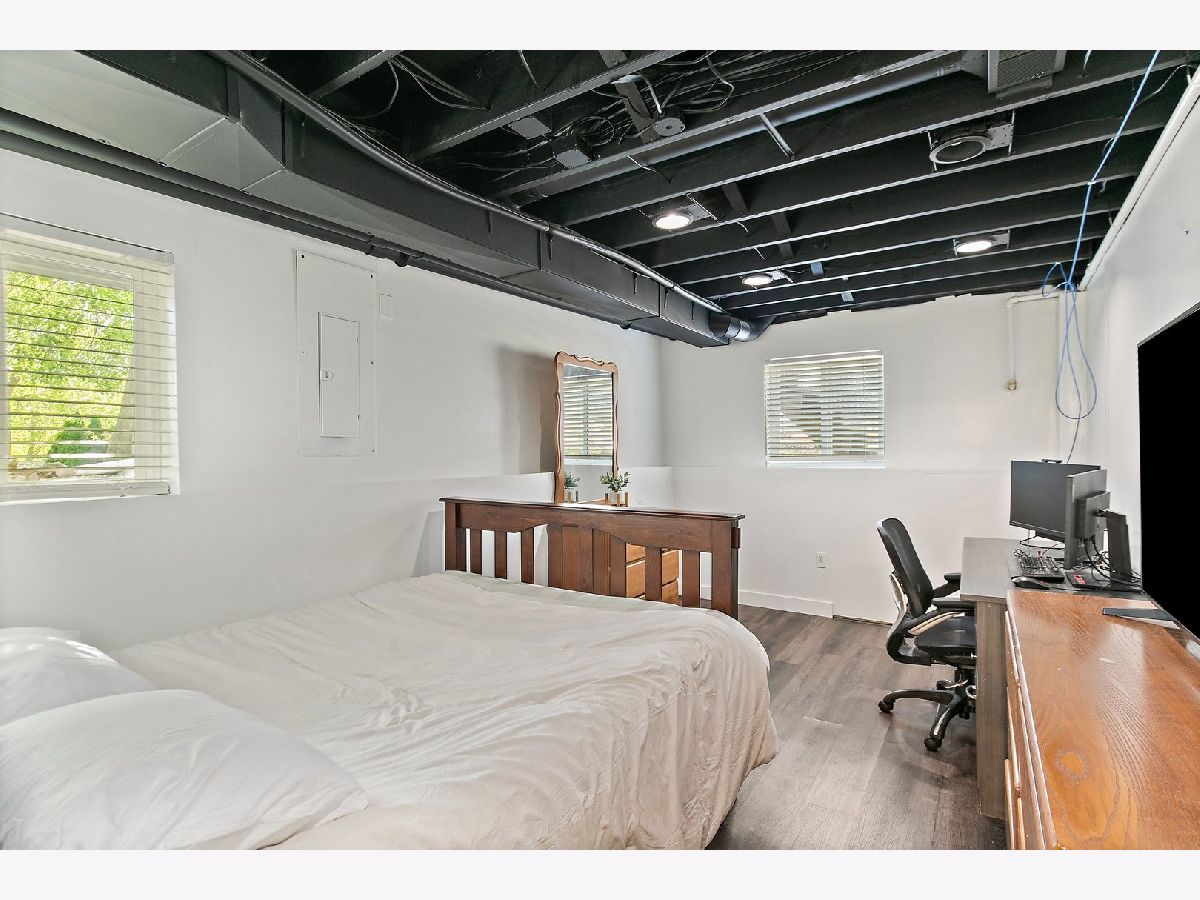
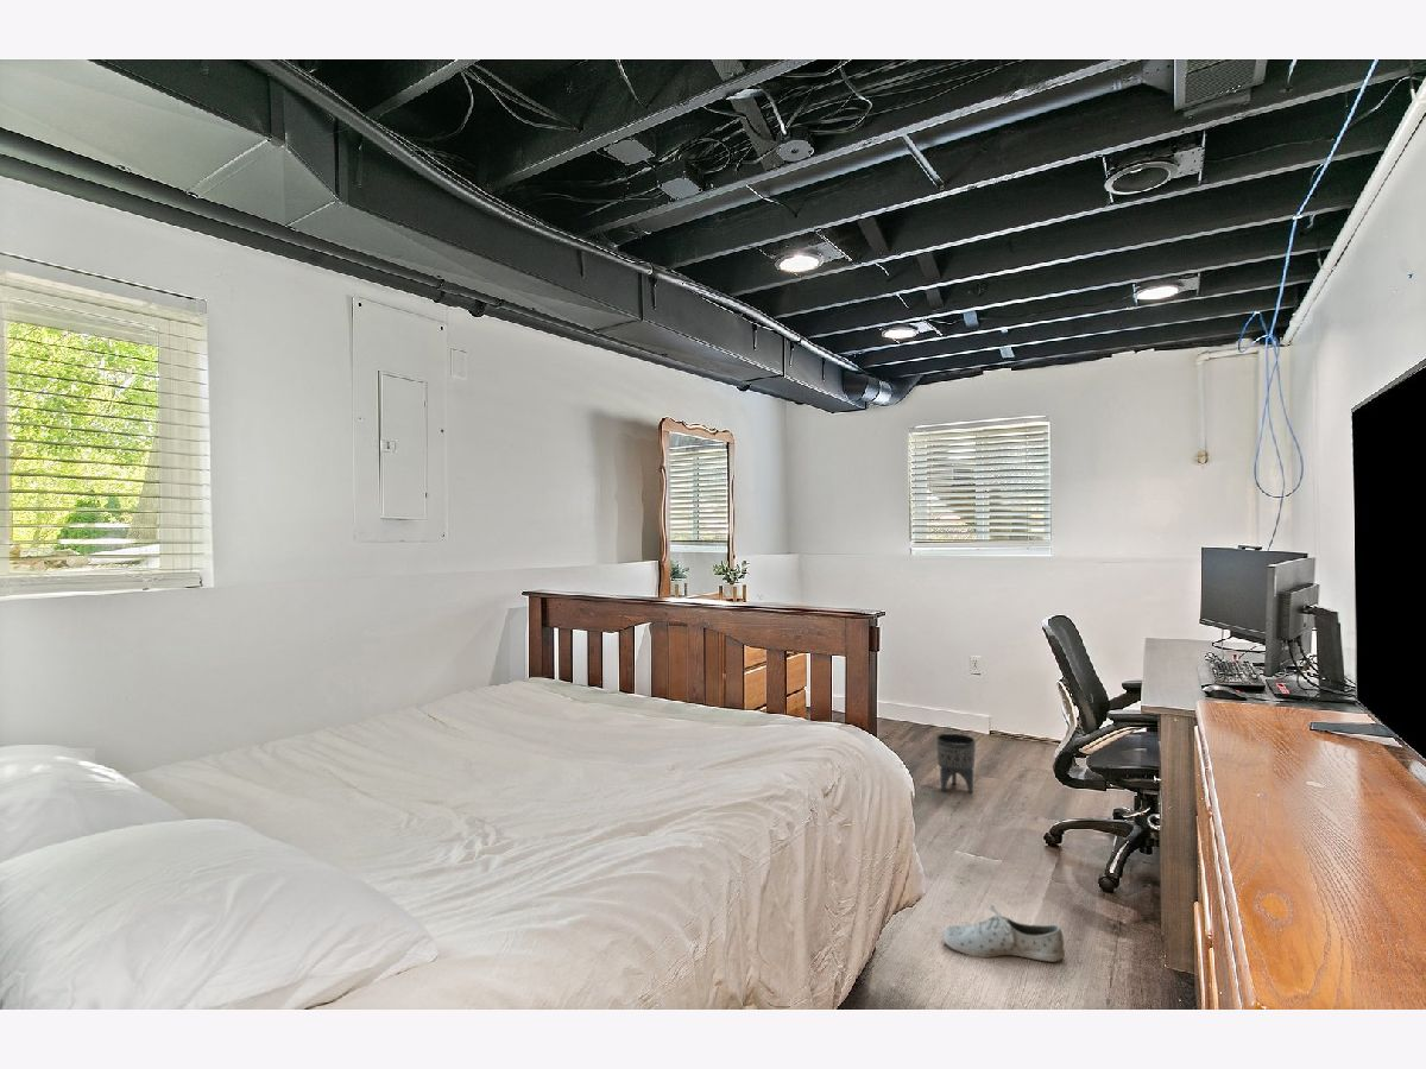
+ shoe (1001, 930)
+ planter (955, 763)
